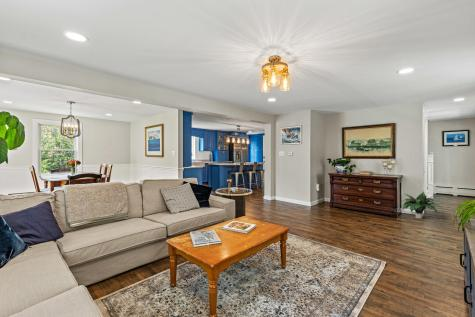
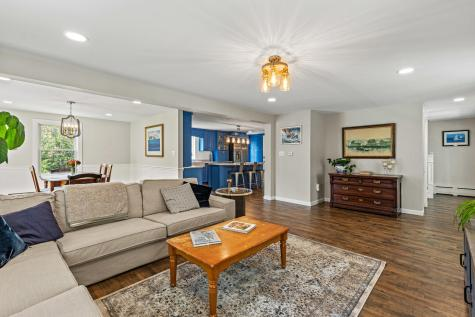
- potted plant (420, 204)
